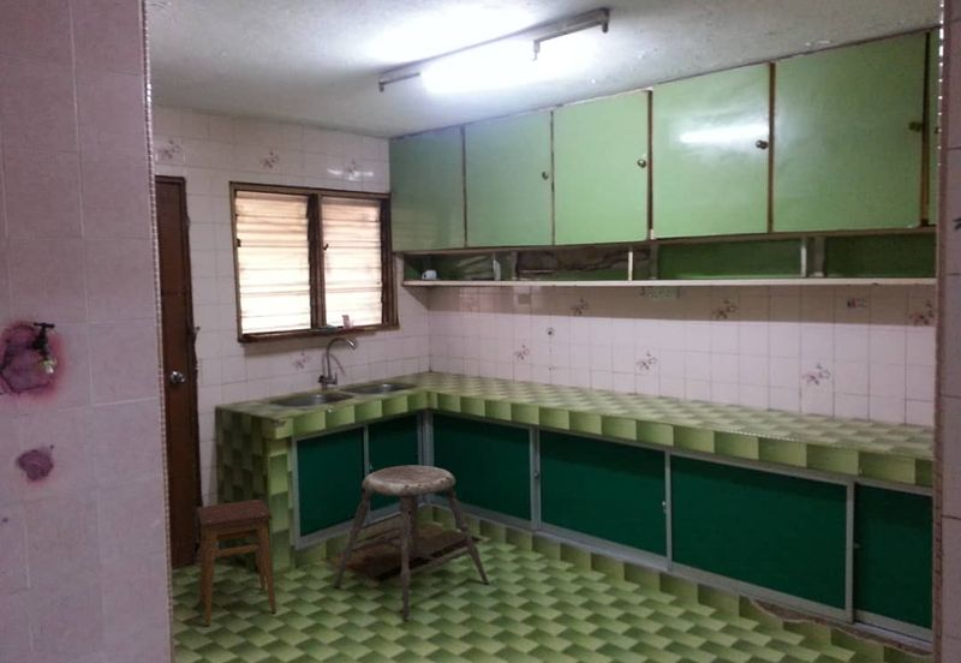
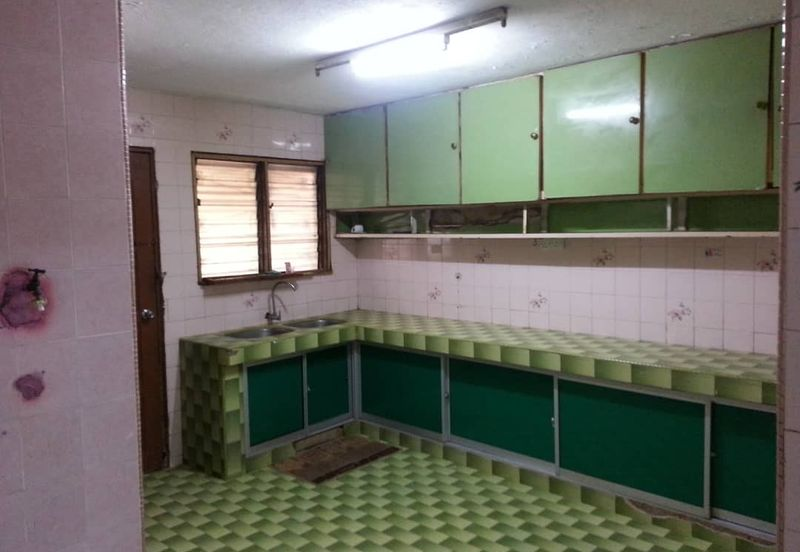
- stool (234, 554)
- stool (408, 530)
